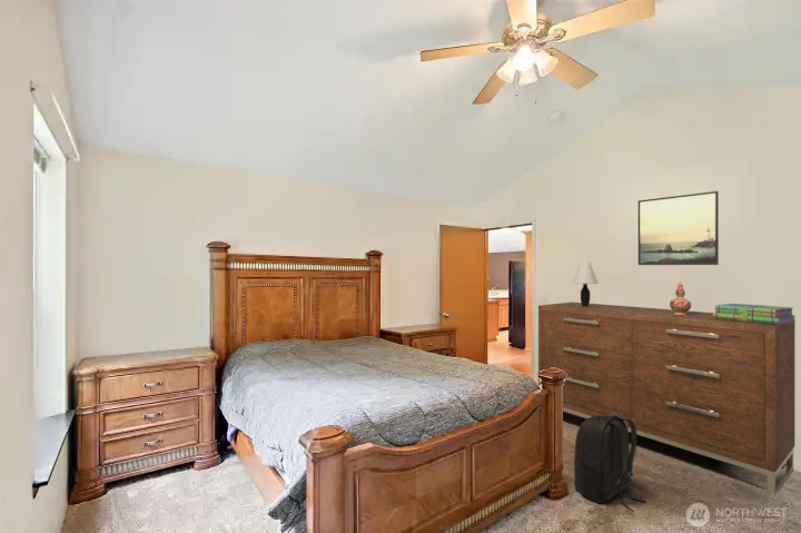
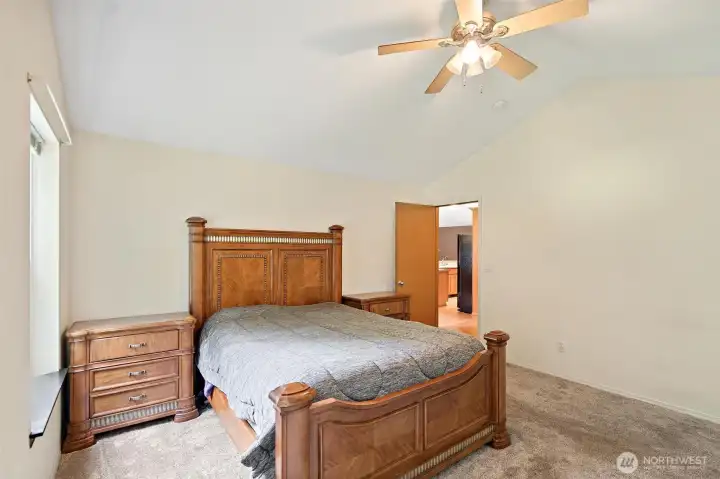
- backpack (610, 453)
- table lamp (585, 284)
- decorative vase (680, 297)
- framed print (675, 230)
- stack of books (752, 313)
- dresser (646, 376)
